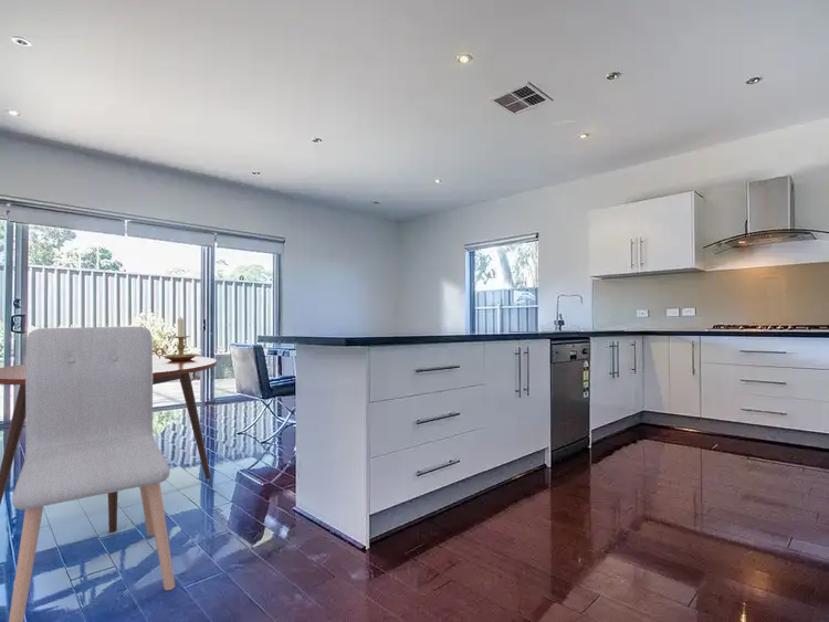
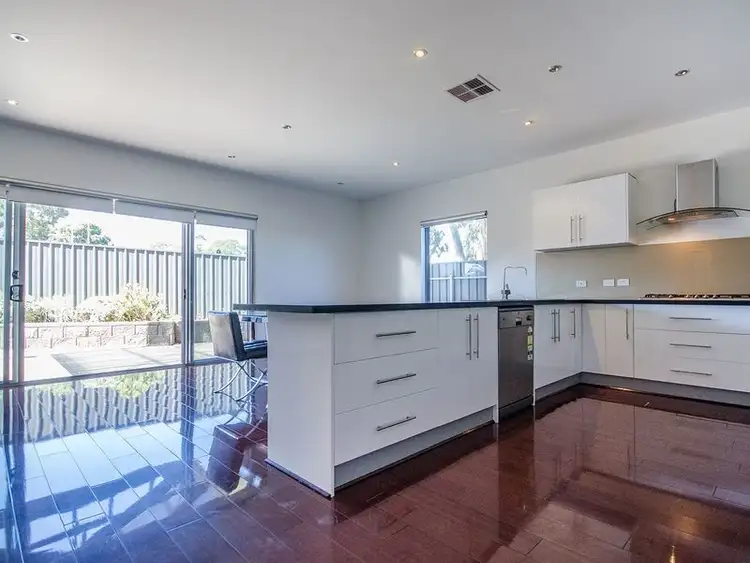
- dining table (113, 492)
- chair (95, 451)
- candle holder (180, 337)
